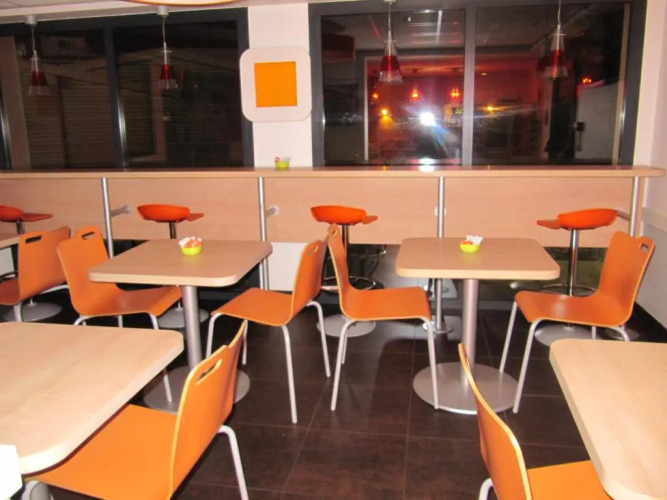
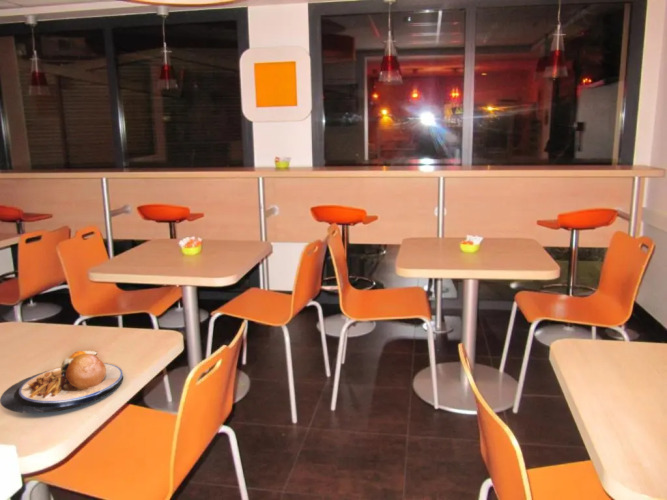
+ plate (62, 372)
